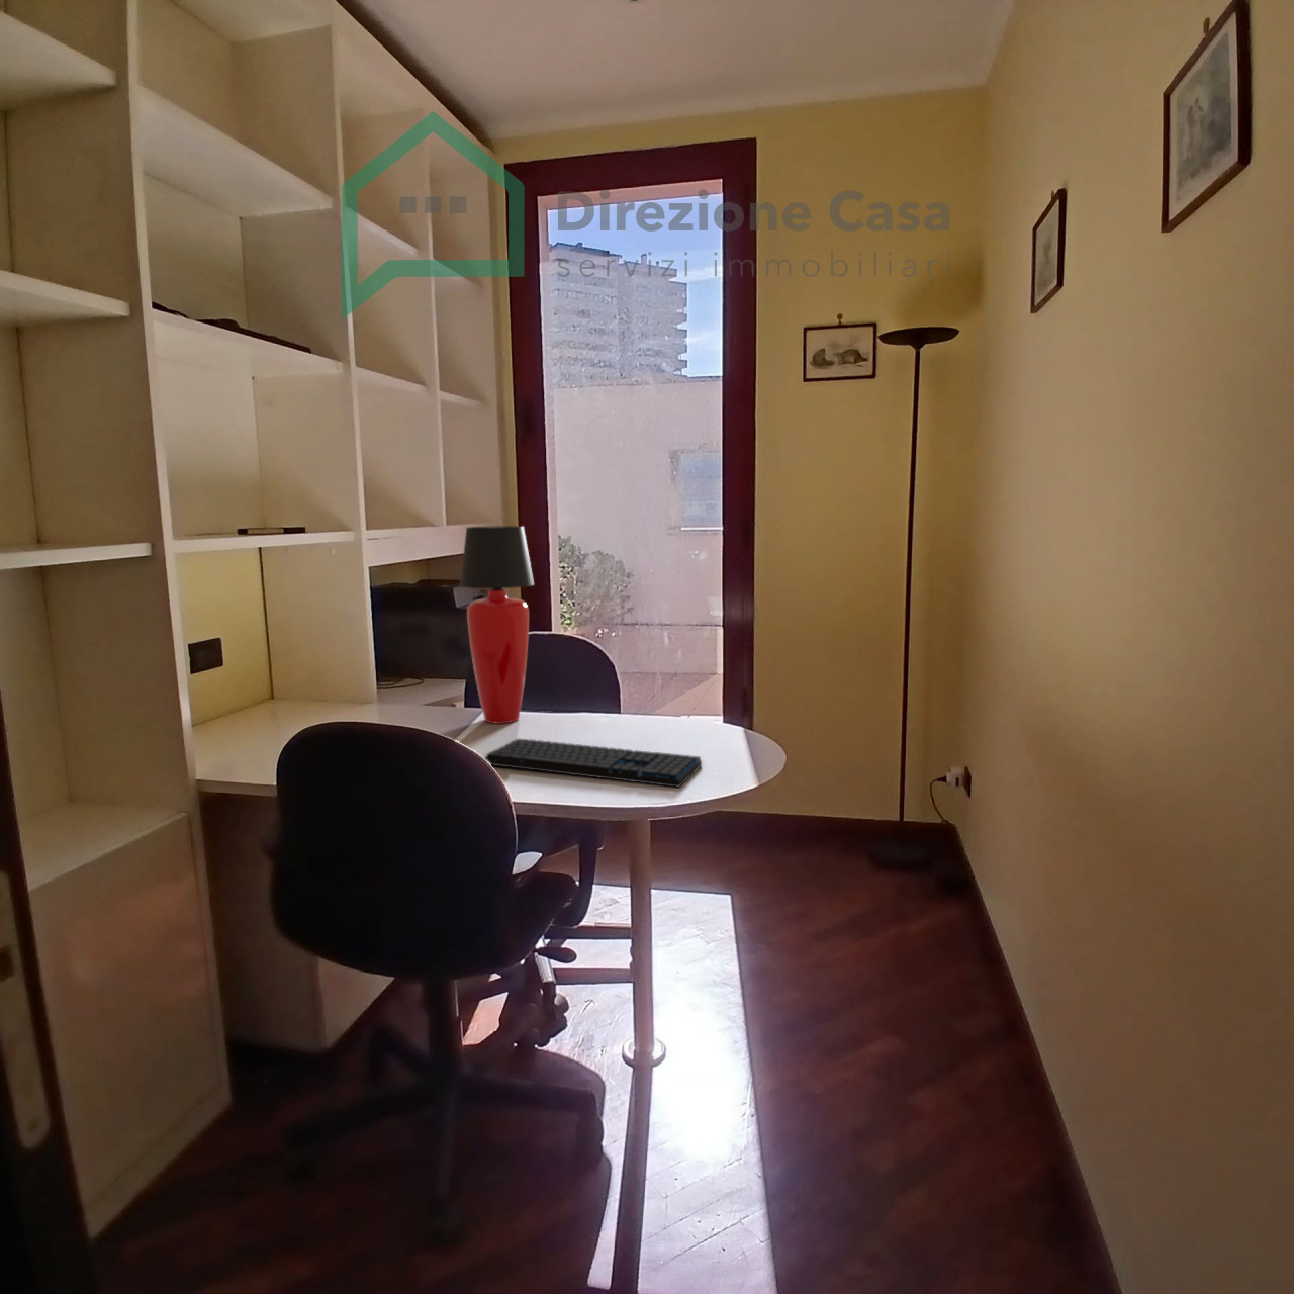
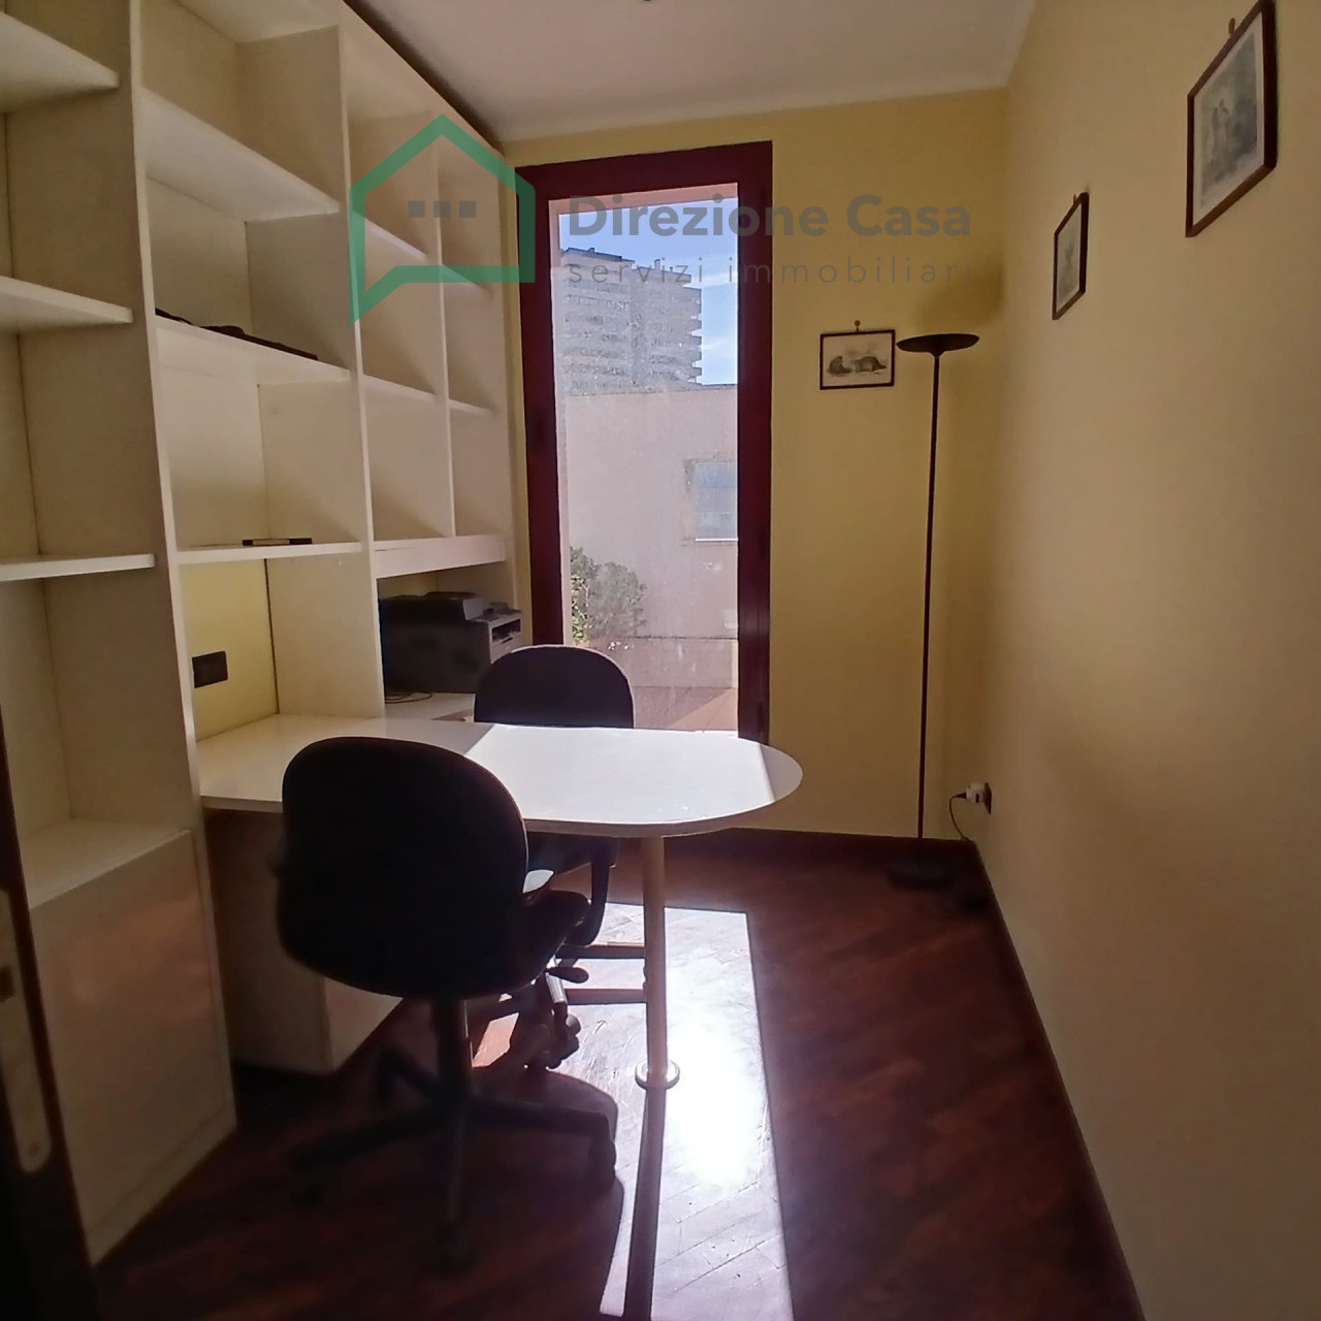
- table lamp (499, 624)
- keyboard (594, 758)
